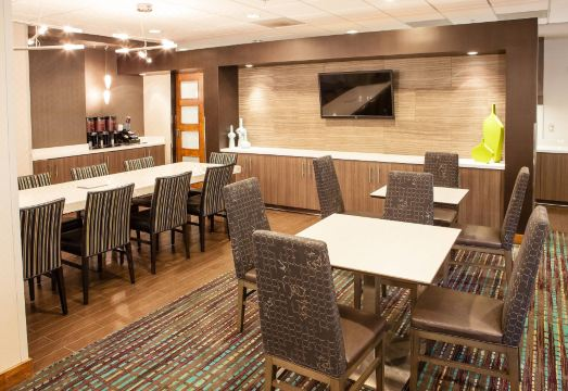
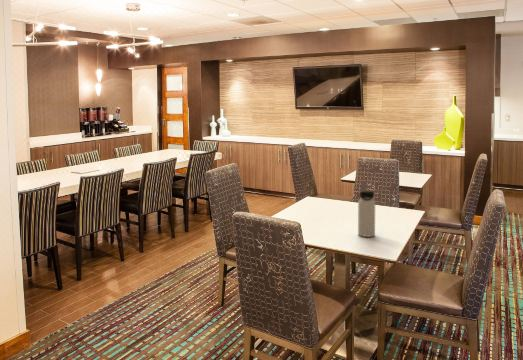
+ water bottle (366, 213)
